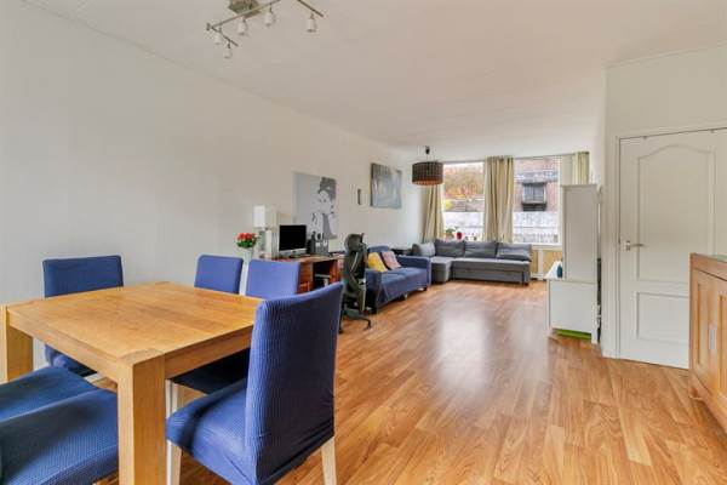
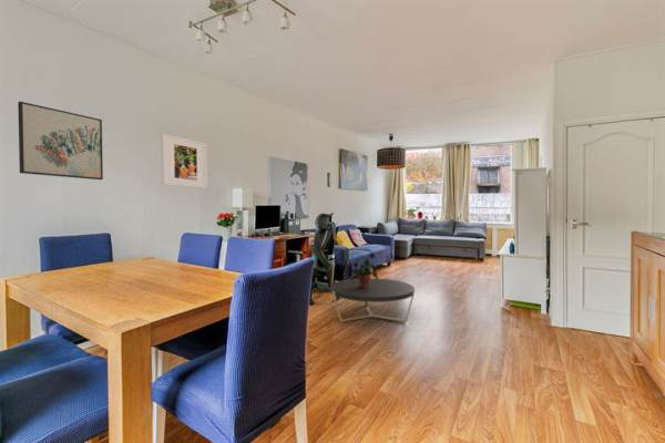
+ coffee table (371, 301)
+ wall art (63, 144)
+ potted plant (365, 269)
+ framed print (185, 163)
